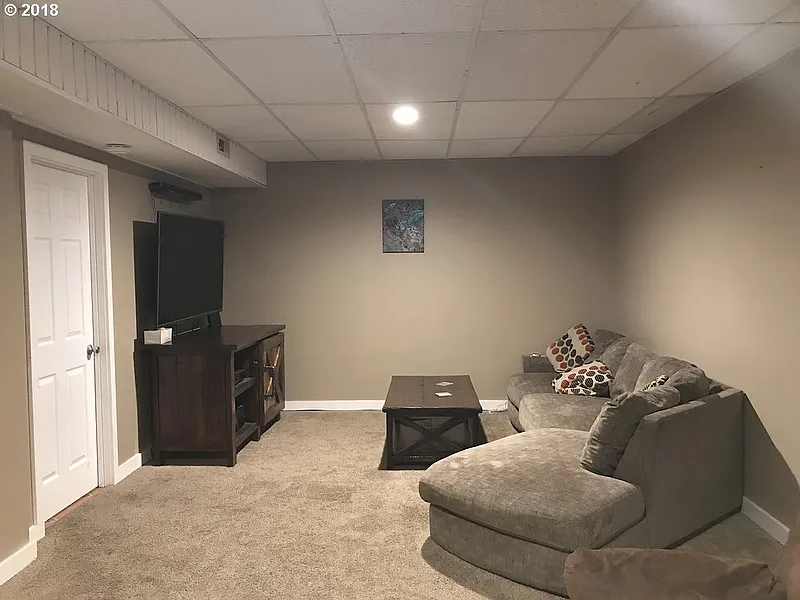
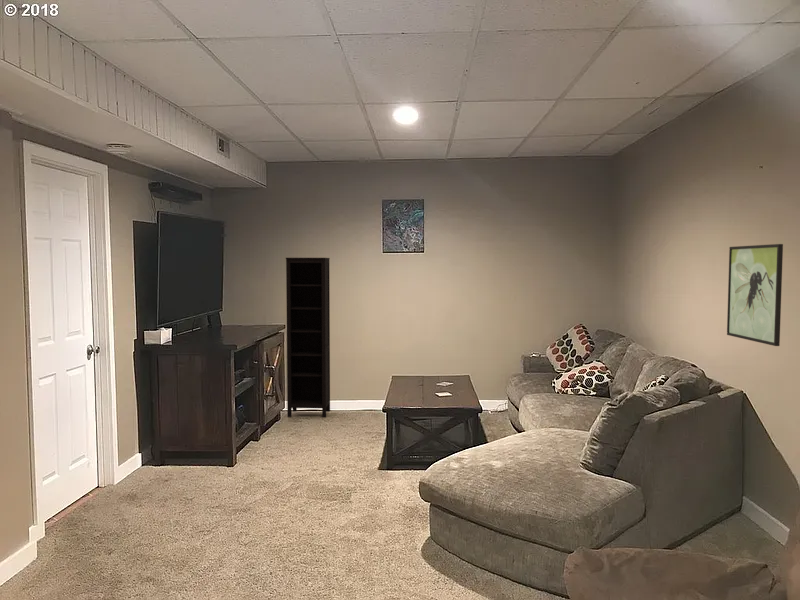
+ bookcase (308, 336)
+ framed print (752, 293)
